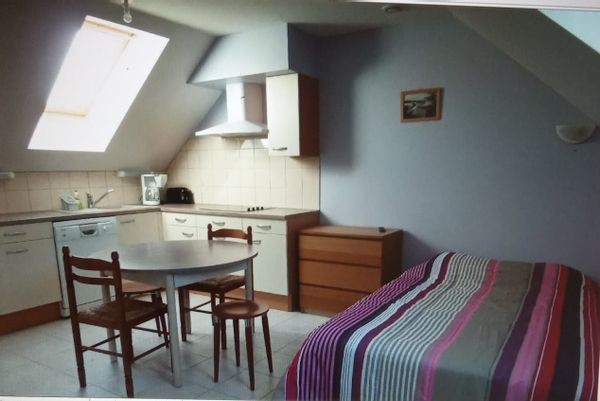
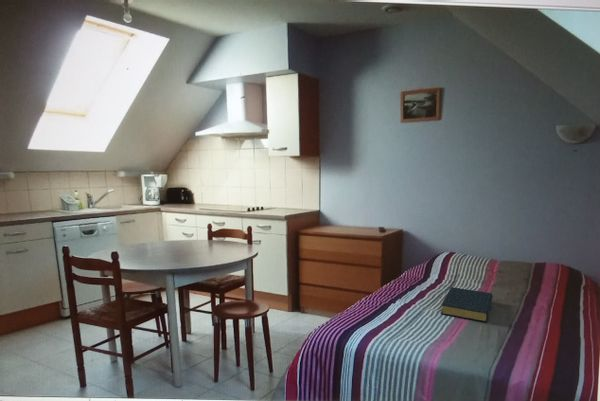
+ hardback book (467, 303)
